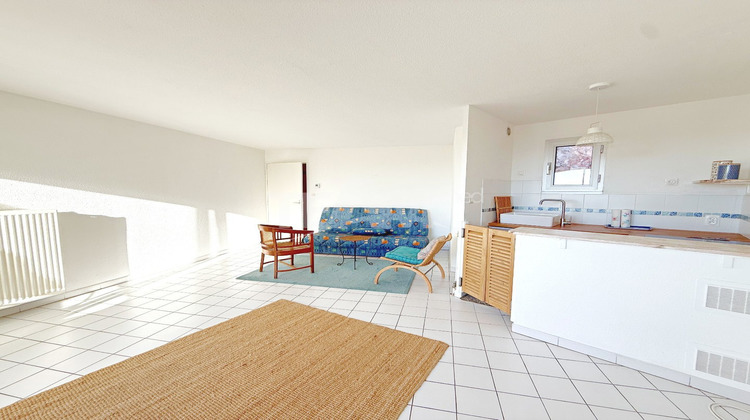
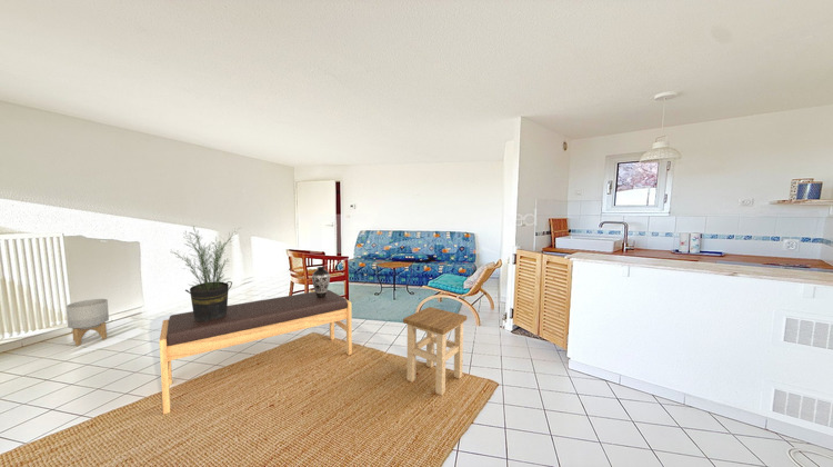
+ decorative vase (321, 281)
+ stool (433, 347)
+ bench (267, 336)
+ planter (89, 320)
+ potted plant (205, 272)
